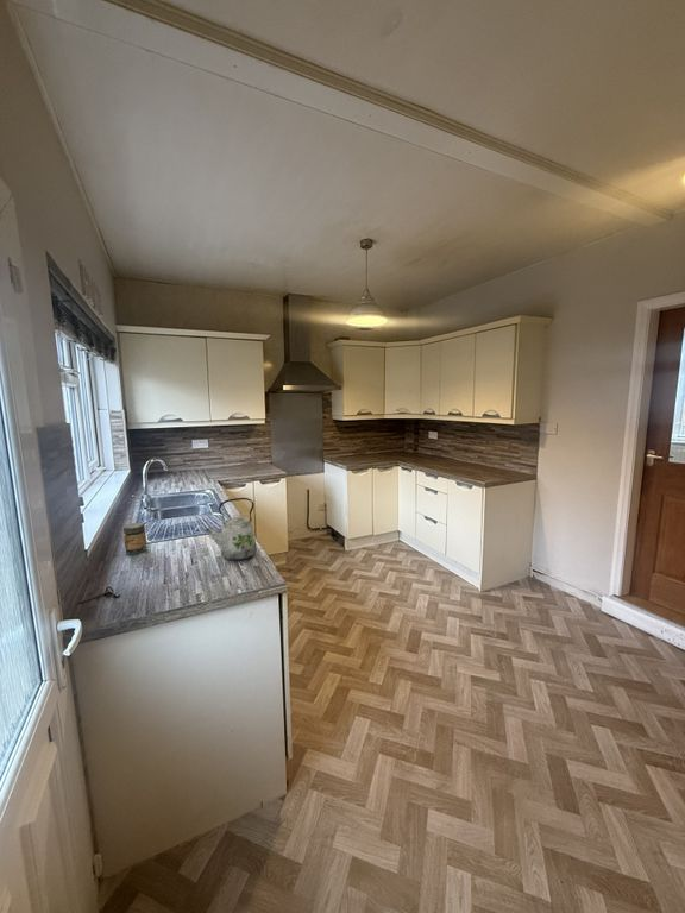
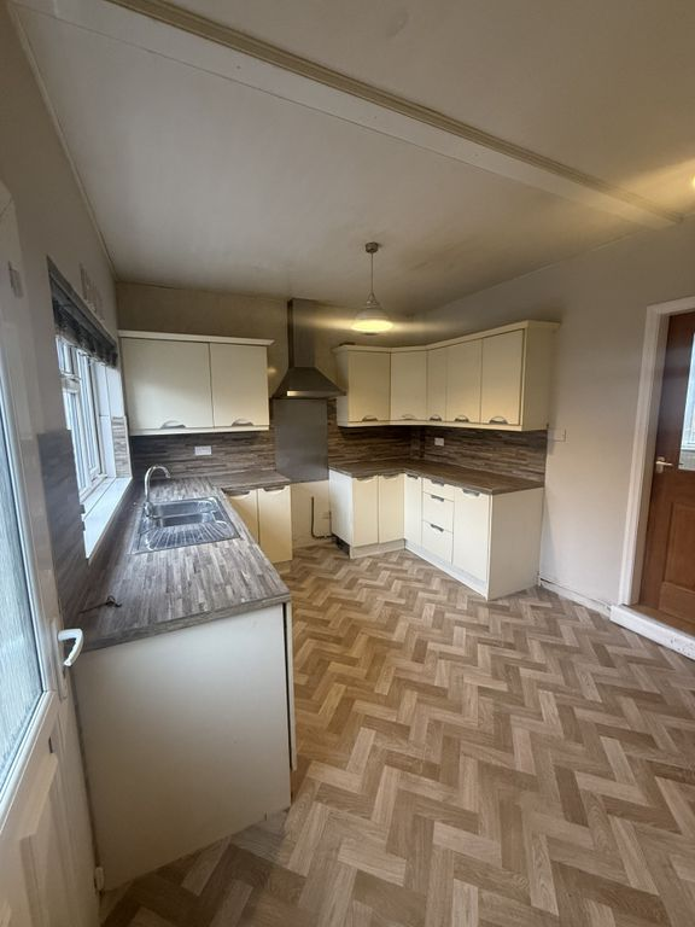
- kettle (231, 528)
- jar (134, 537)
